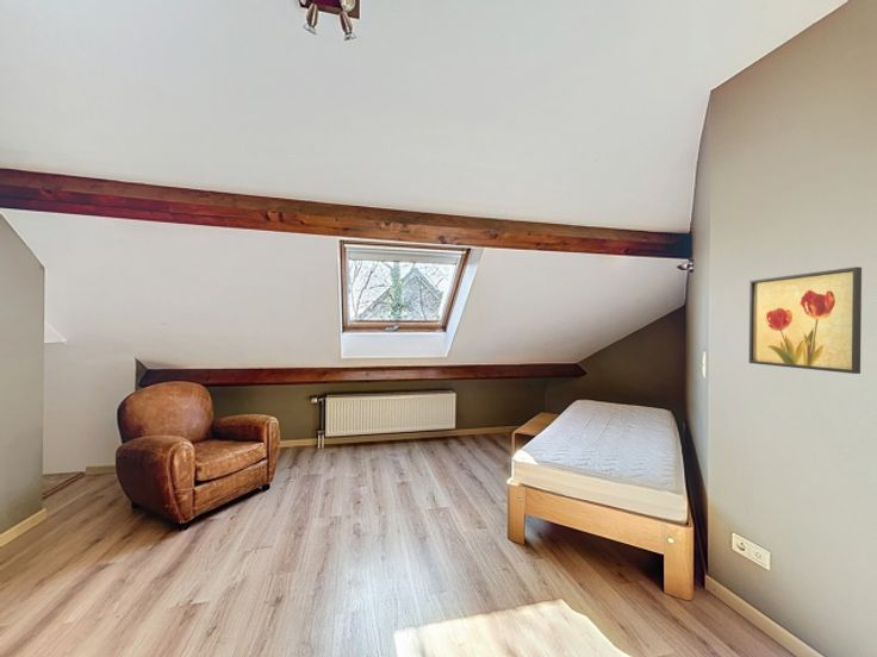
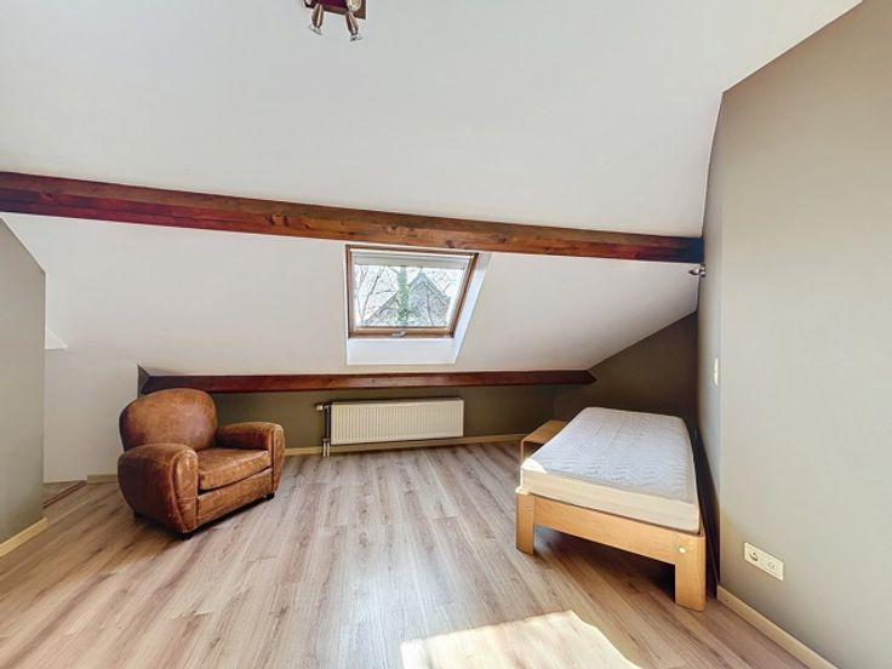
- wall art (800, 320)
